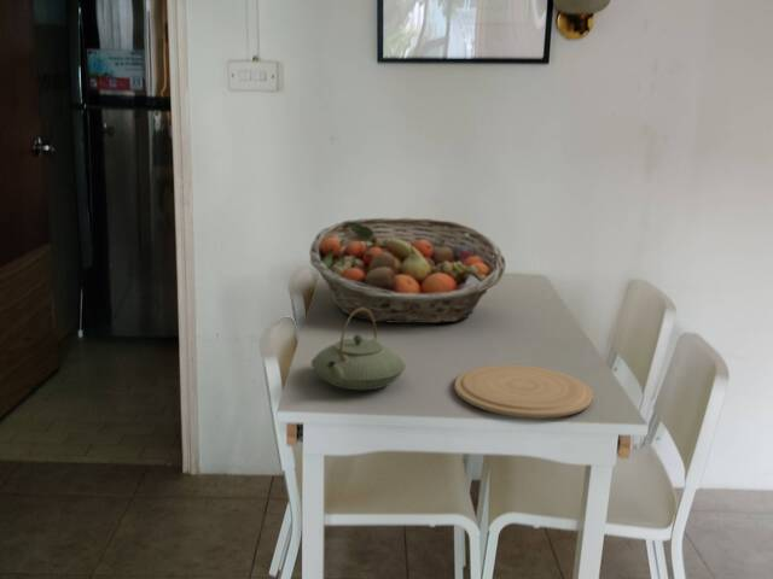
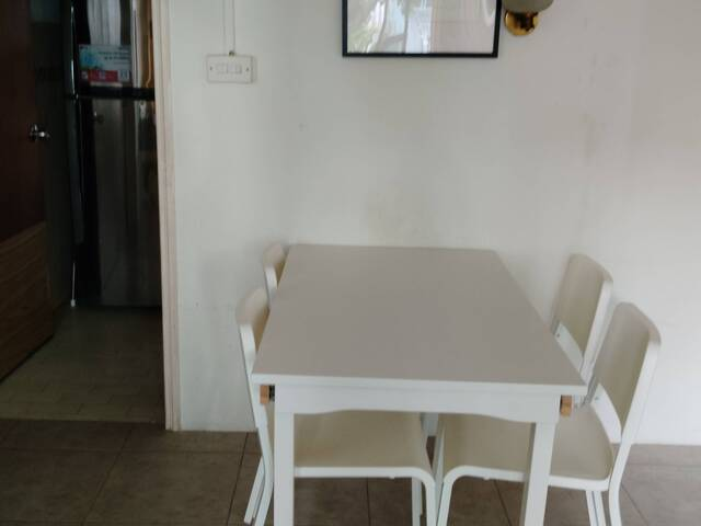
- fruit basket (406, 268)
- teapot (355, 346)
- plate (522, 387)
